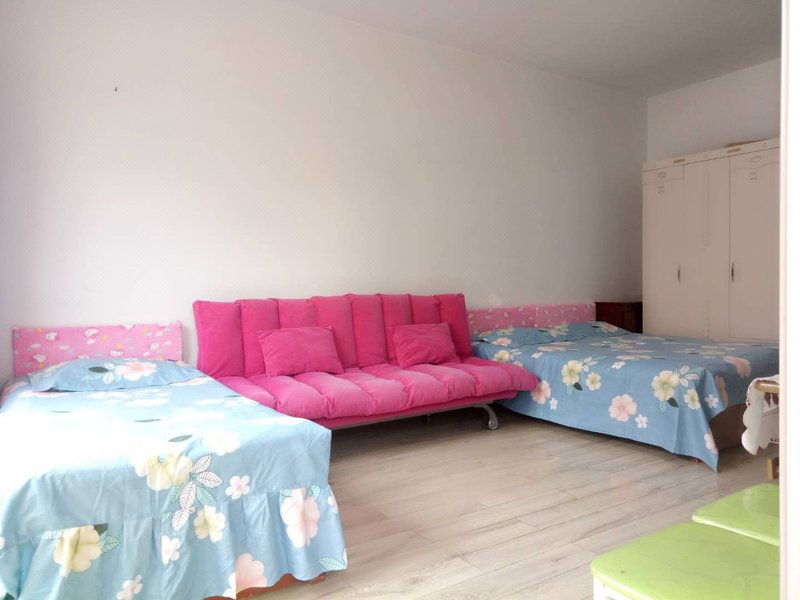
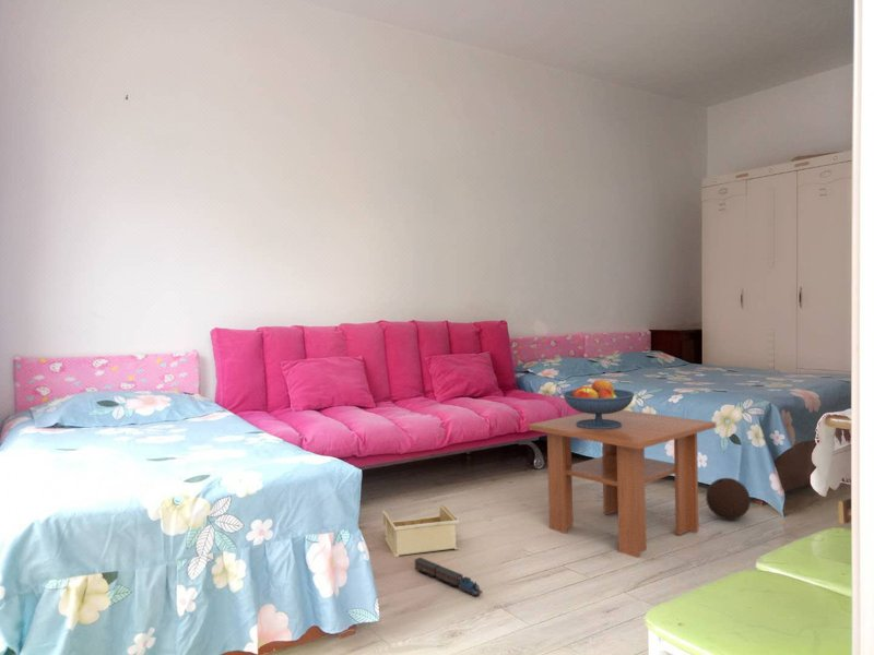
+ toy train (447, 575)
+ fruit bowl (598, 403)
+ ball (728, 498)
+ coffee table (622, 477)
+ storage bin (420, 527)
